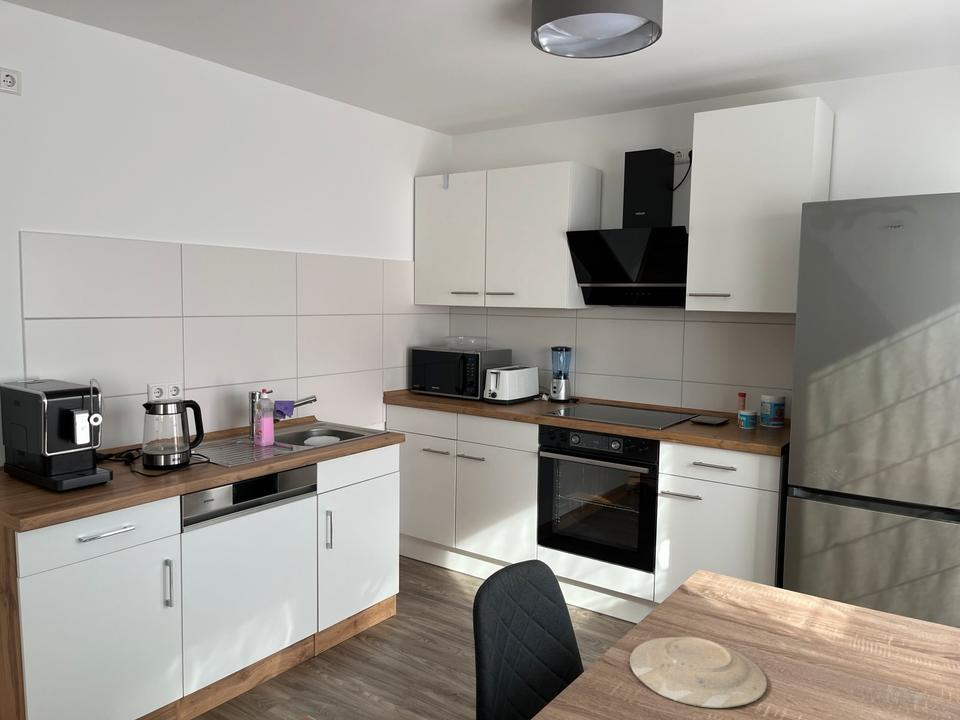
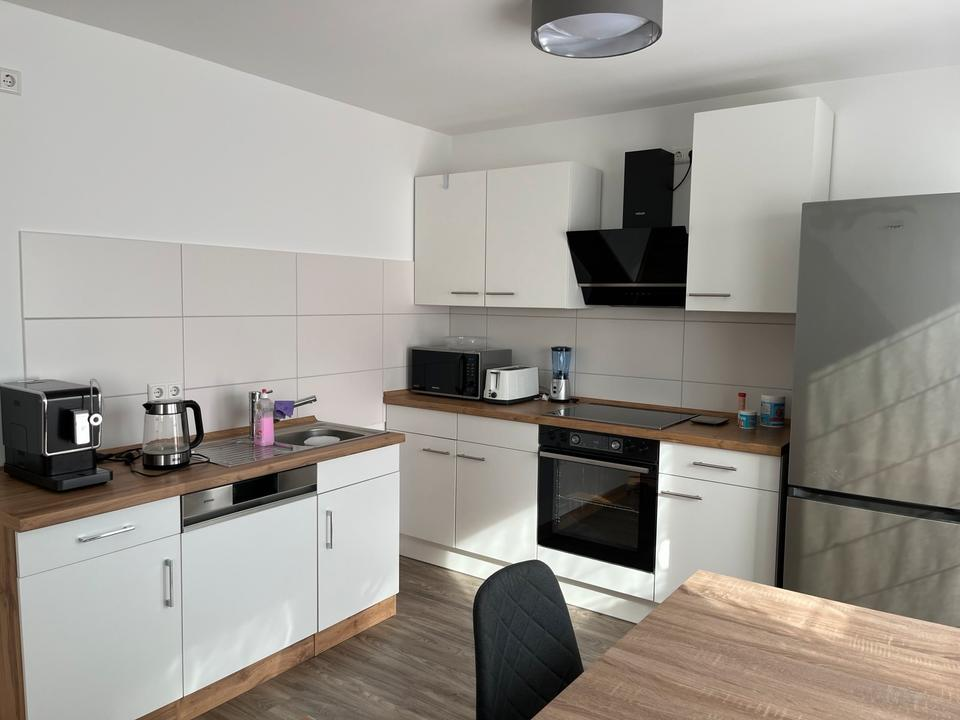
- plate (696, 661)
